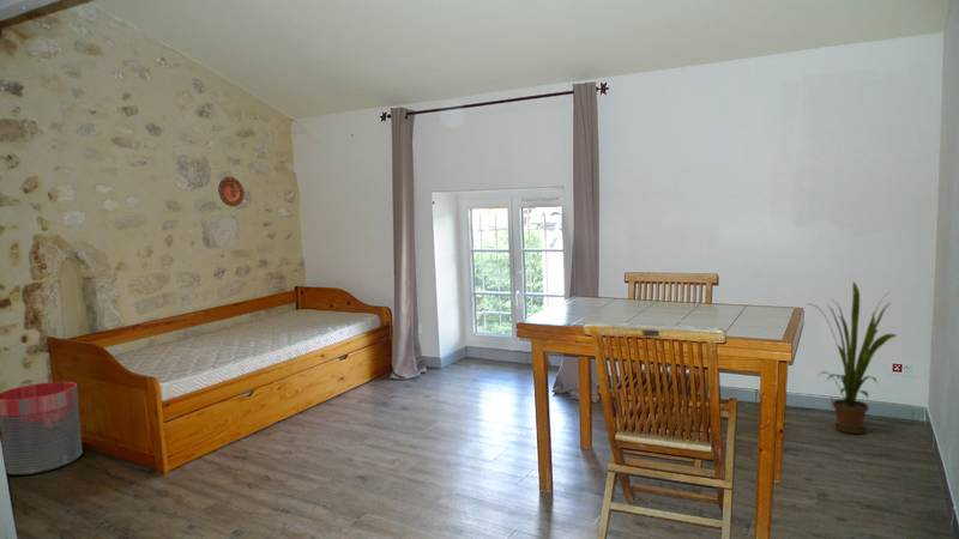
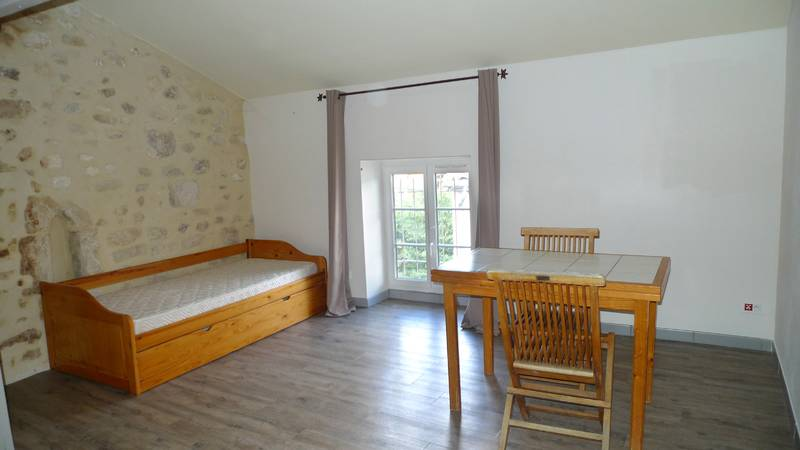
- house plant (848, 357)
- decorative plate (230, 192)
- trash can (40, 426)
